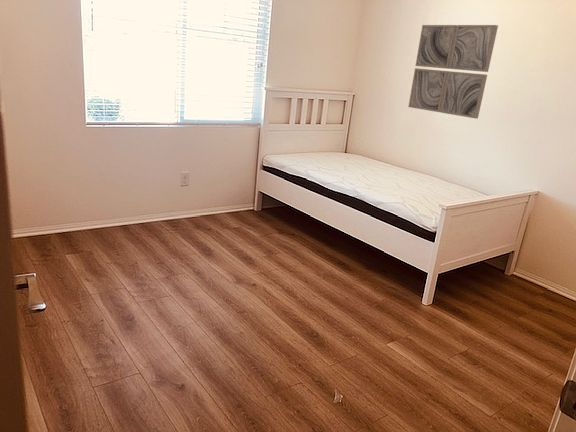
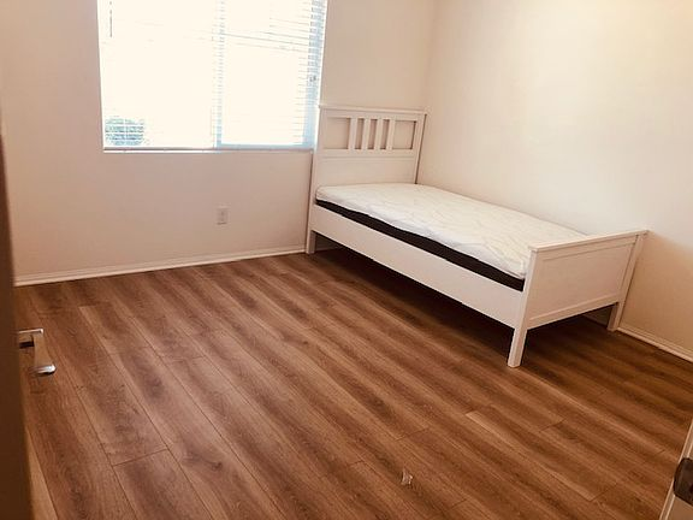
- wall art (449, 71)
